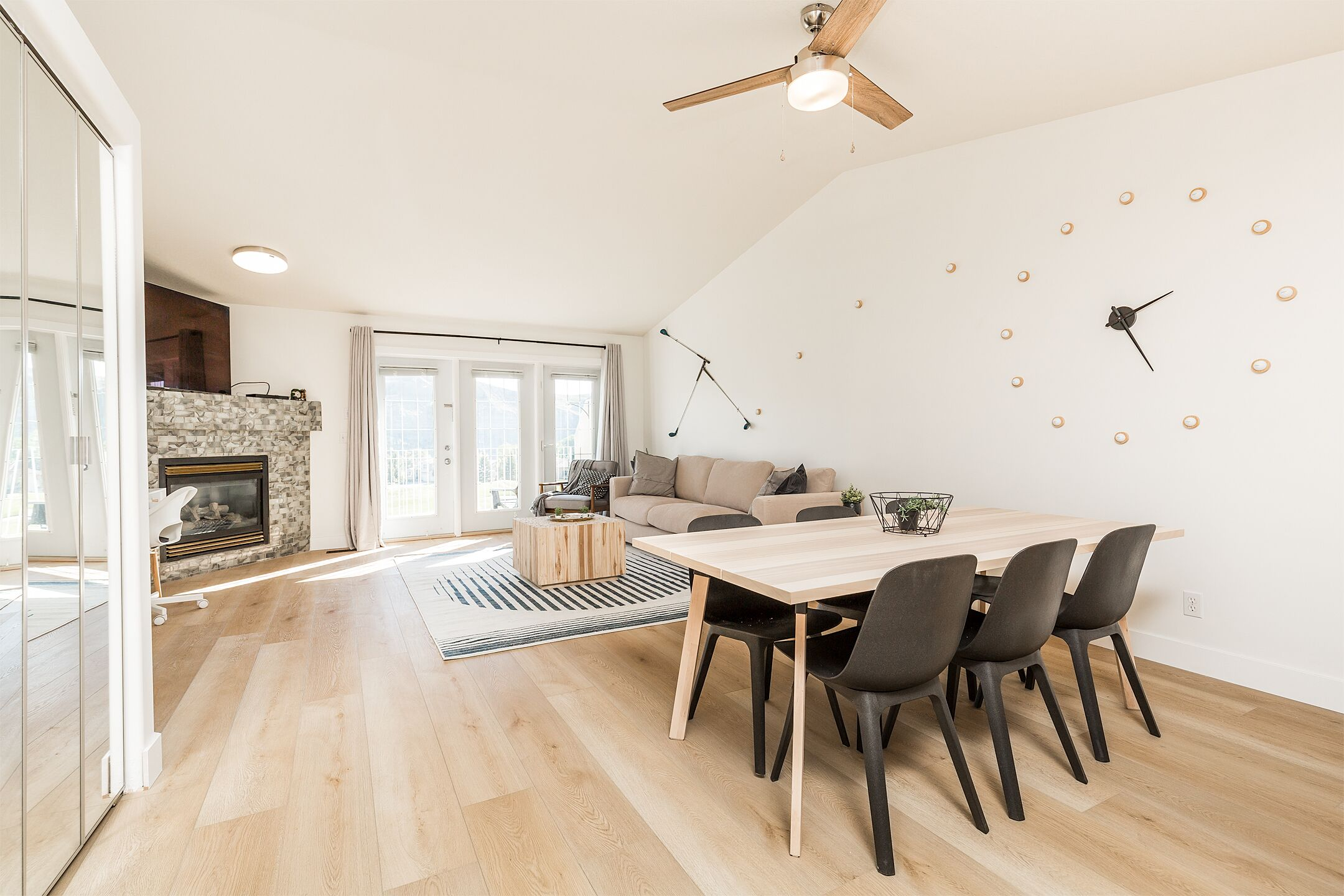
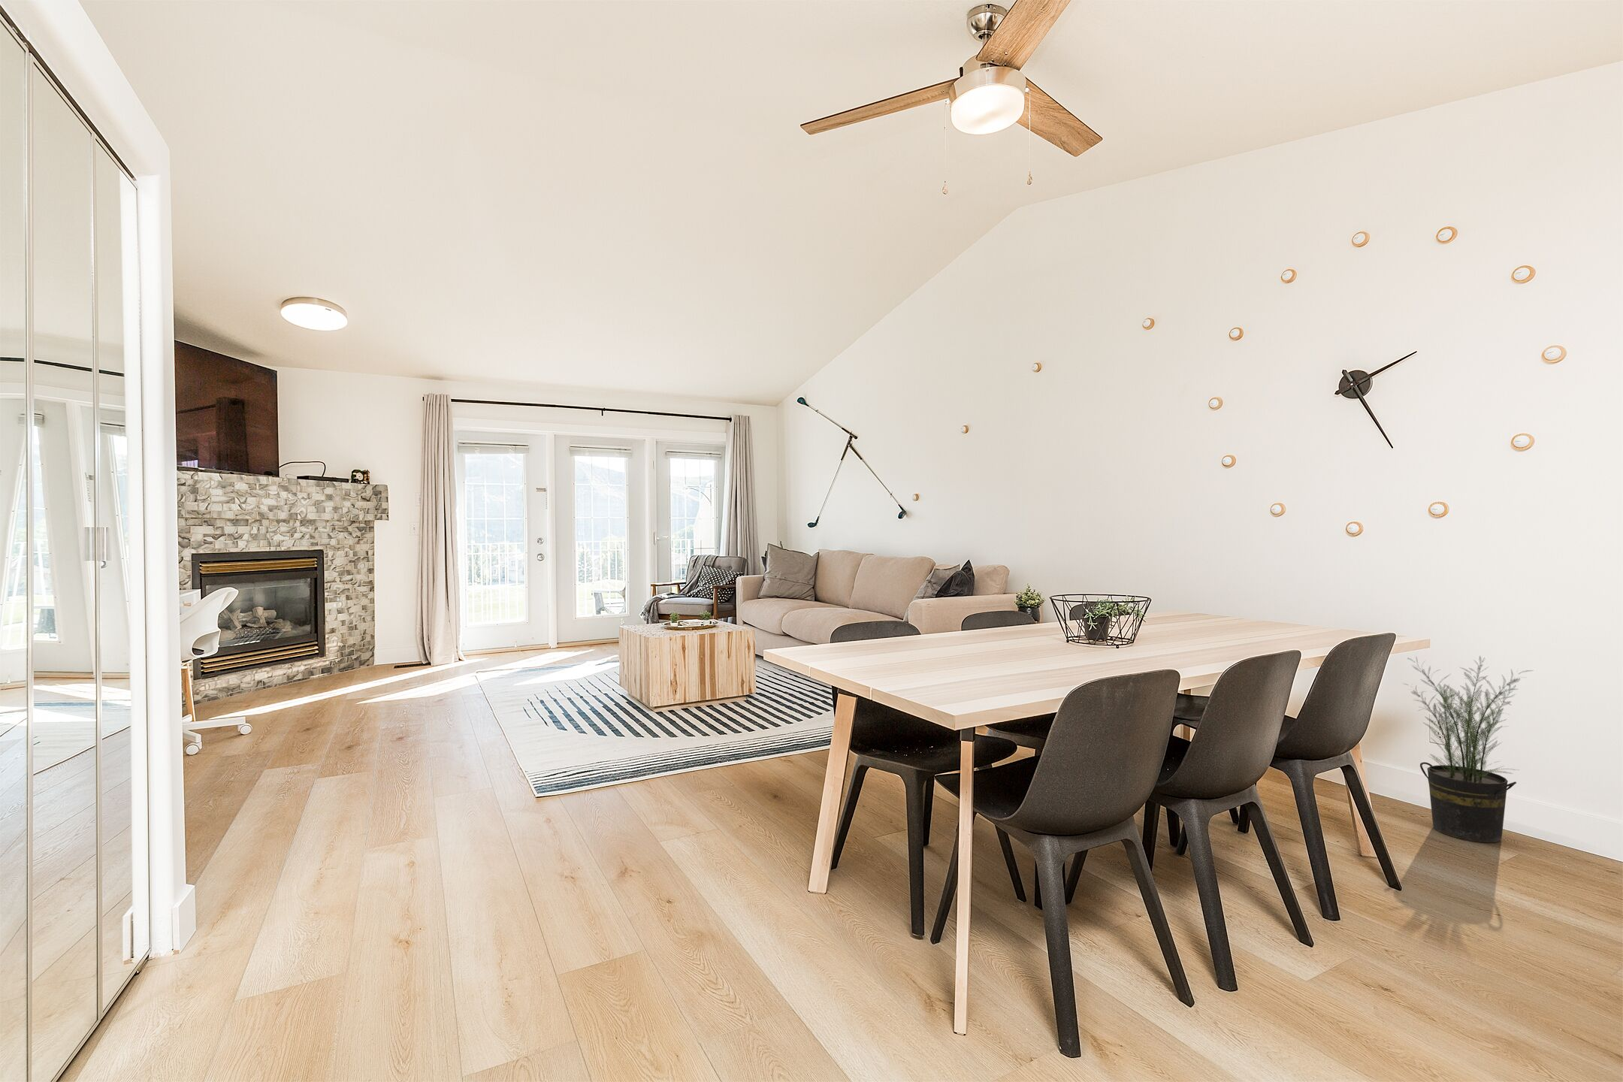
+ potted plant (1465, 744)
